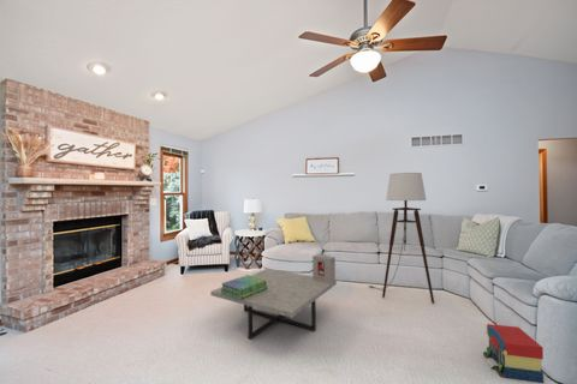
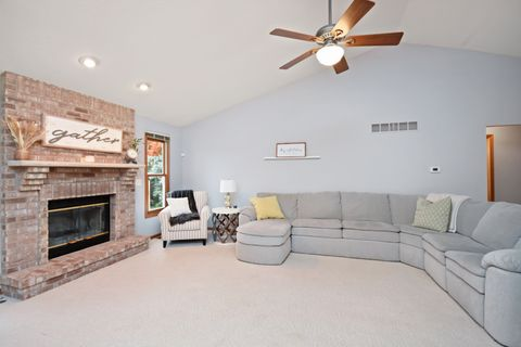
- toy house (508, 348)
- decorative box (323, 268)
- coffee table (276, 302)
- floor lamp (394, 233)
- stack of books (244, 286)
